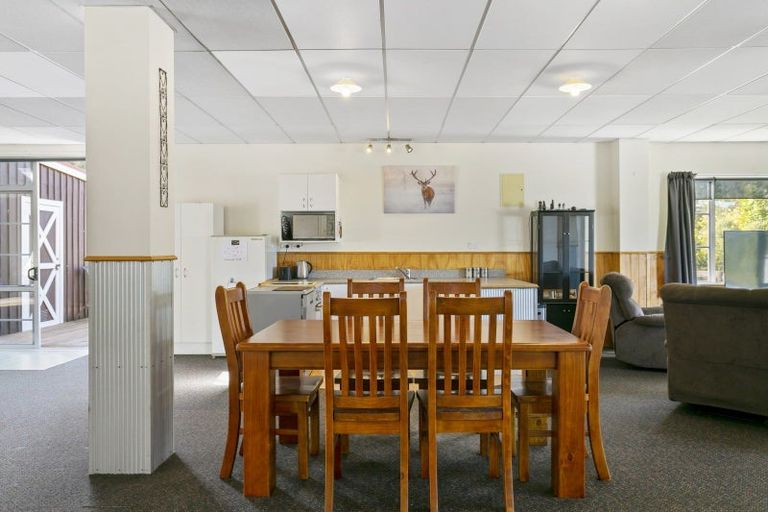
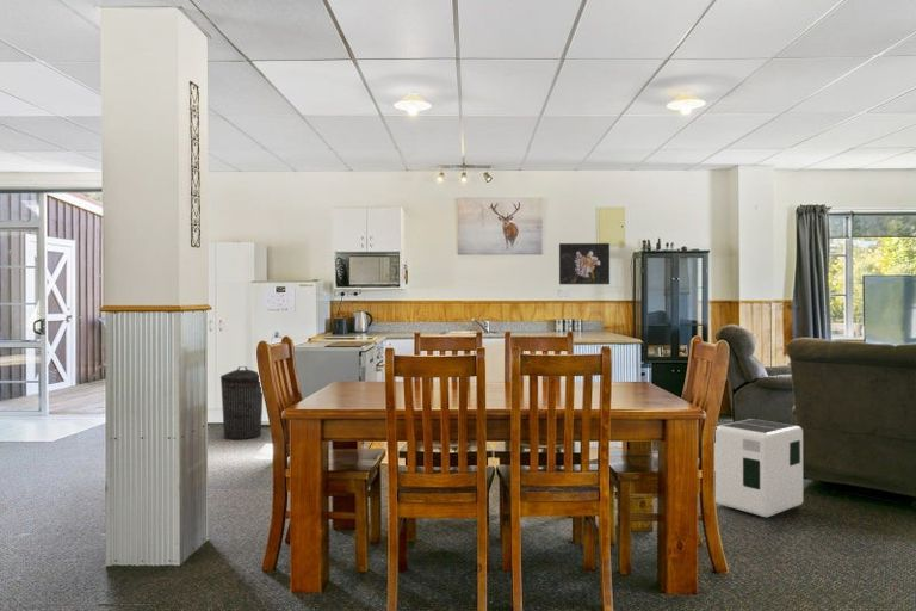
+ trash can (242, 401)
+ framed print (583, 264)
+ air purifier (759, 467)
